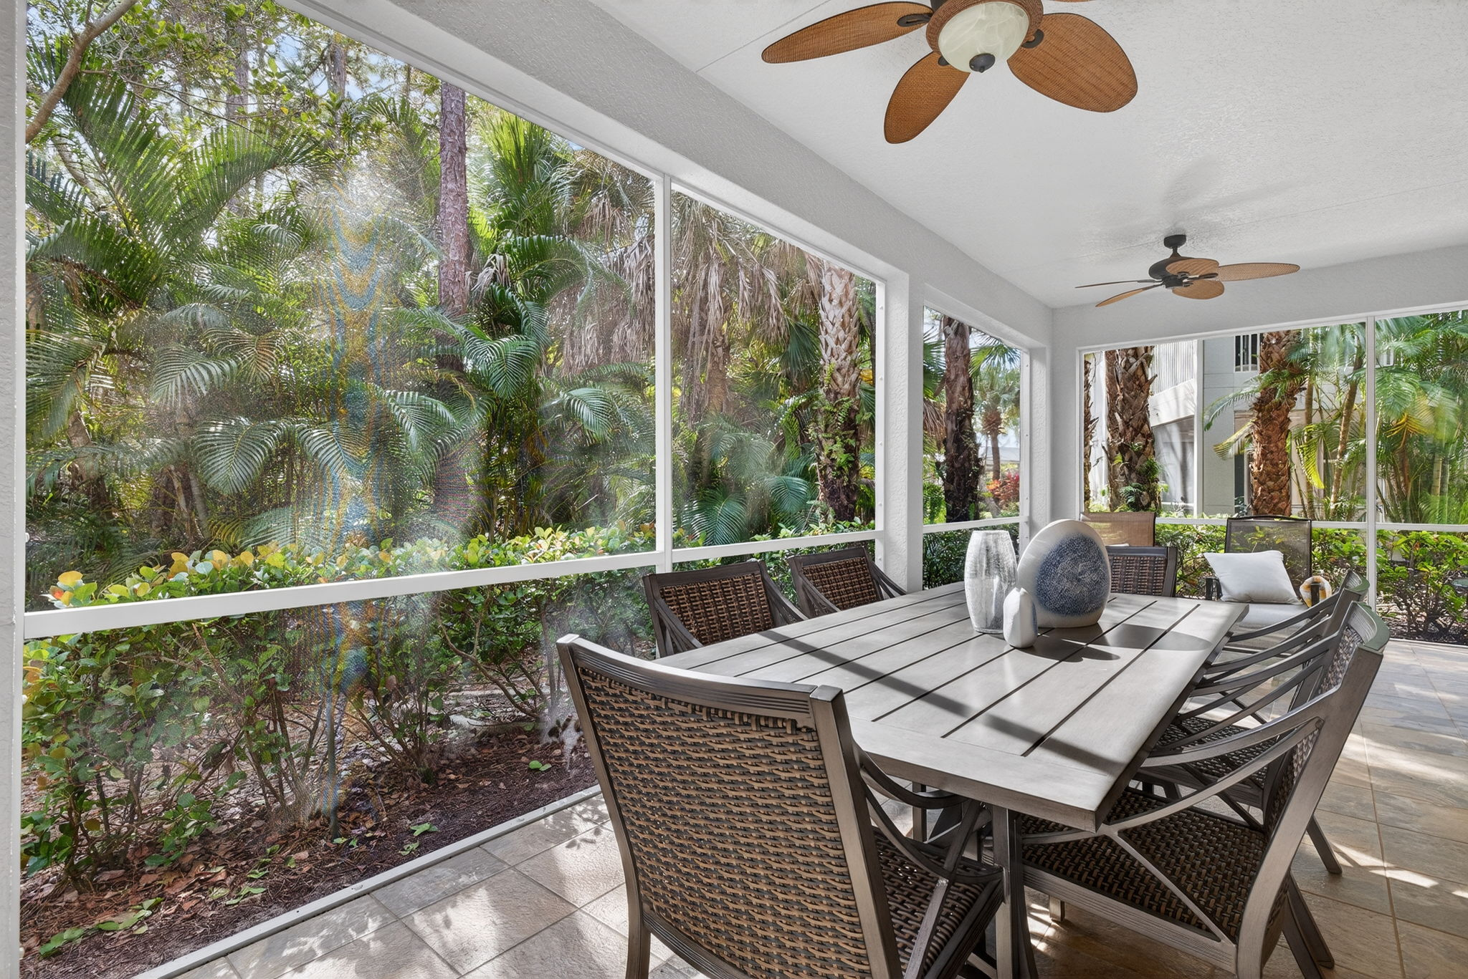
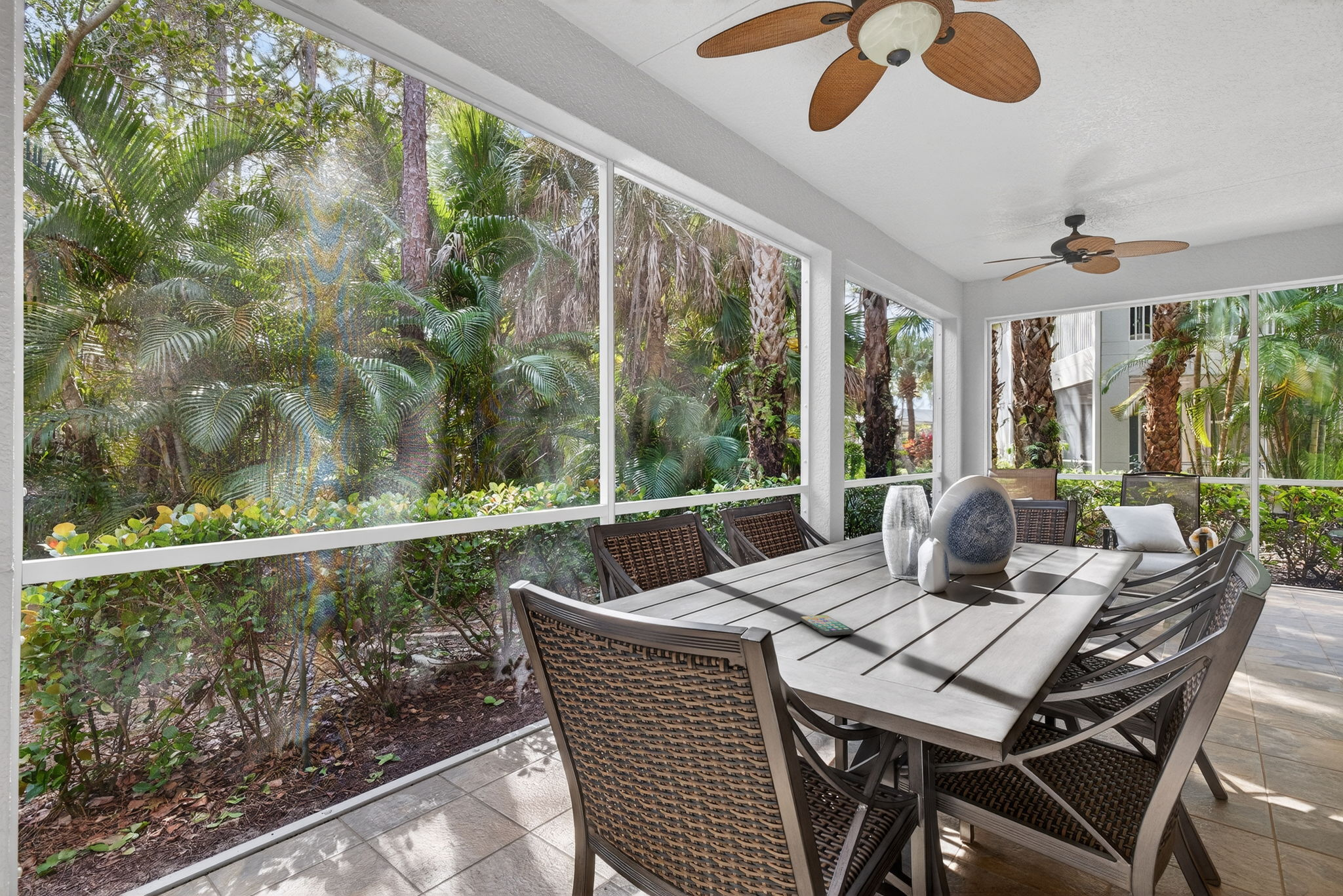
+ smartphone (826, 625)
